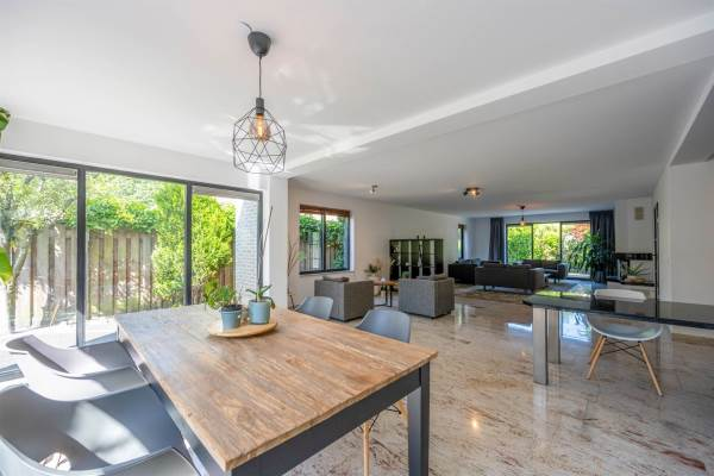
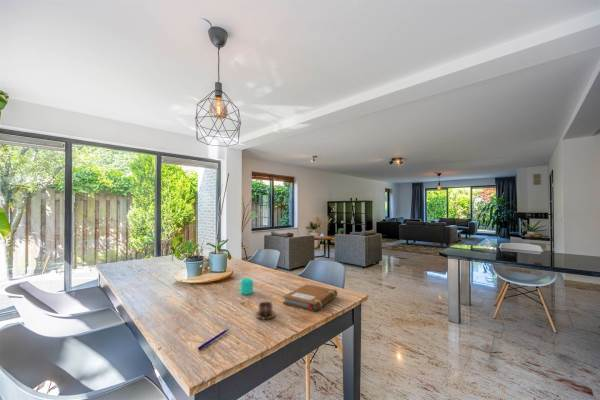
+ pen (214, 338)
+ cup (244, 286)
+ cup (265, 310)
+ notebook (310, 296)
